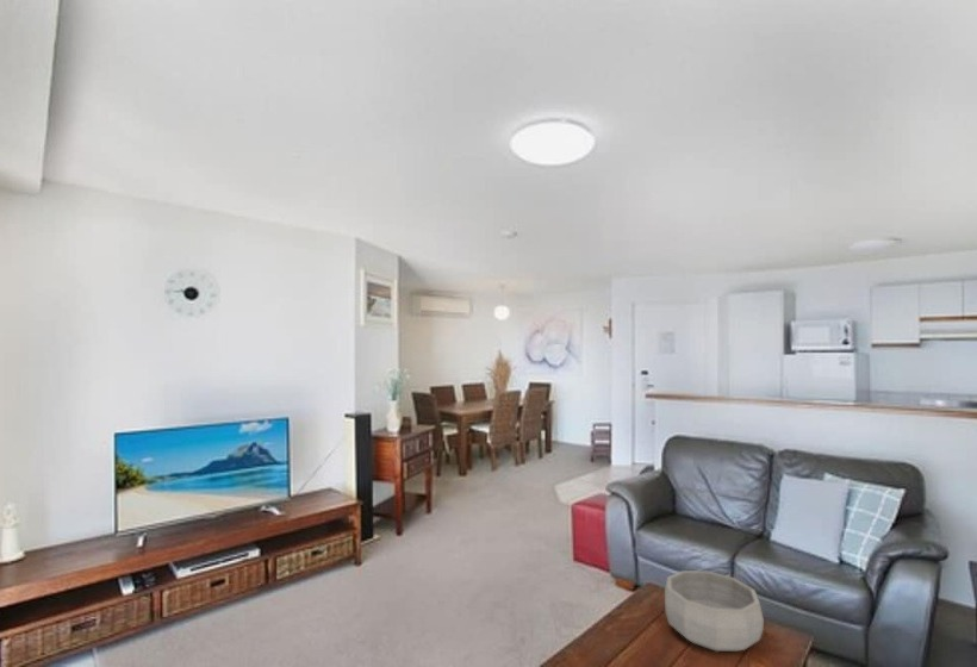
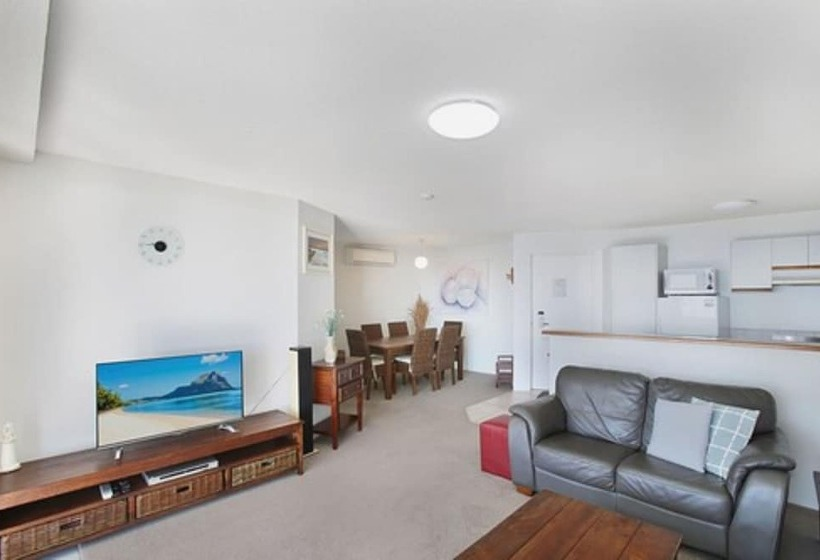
- decorative bowl (711, 610)
